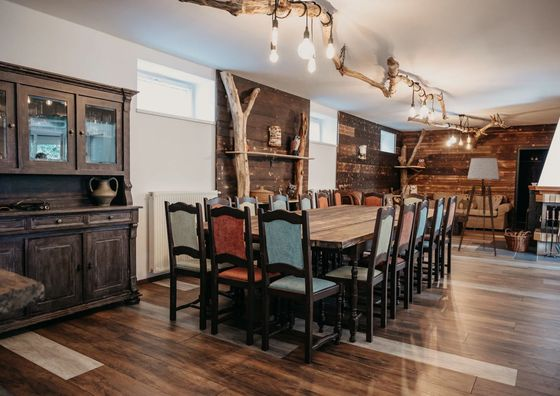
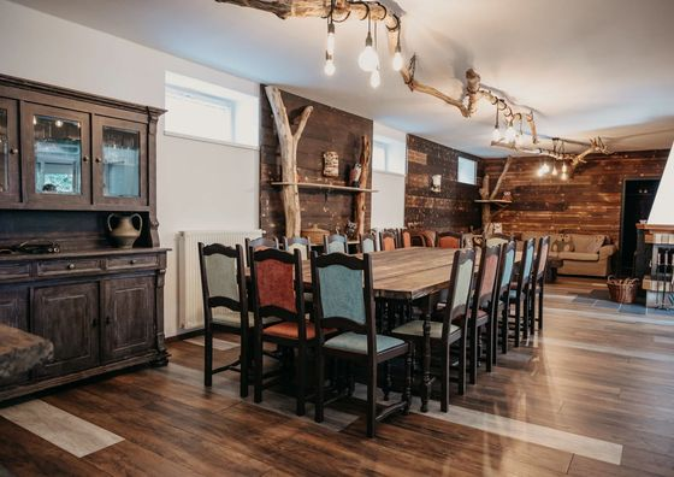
- floor lamp (480, 205)
